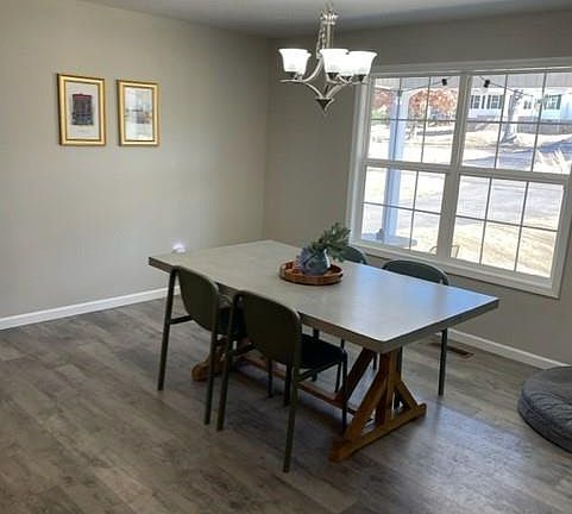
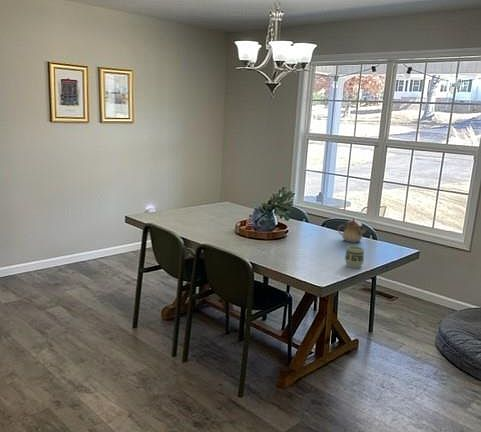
+ teapot (351, 228)
+ cup (354, 256)
